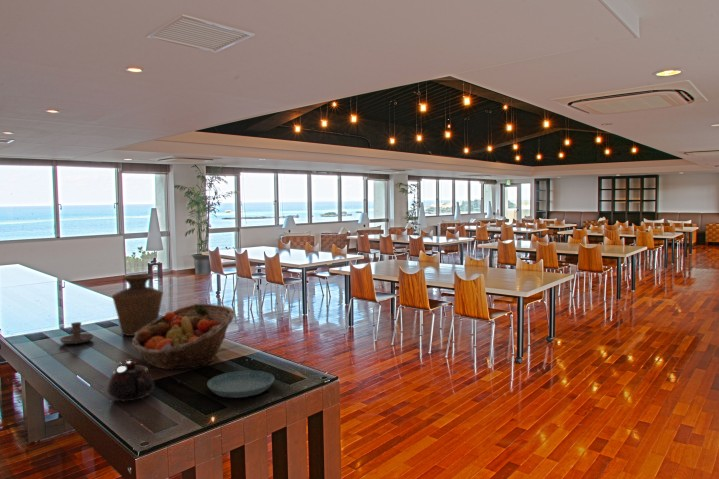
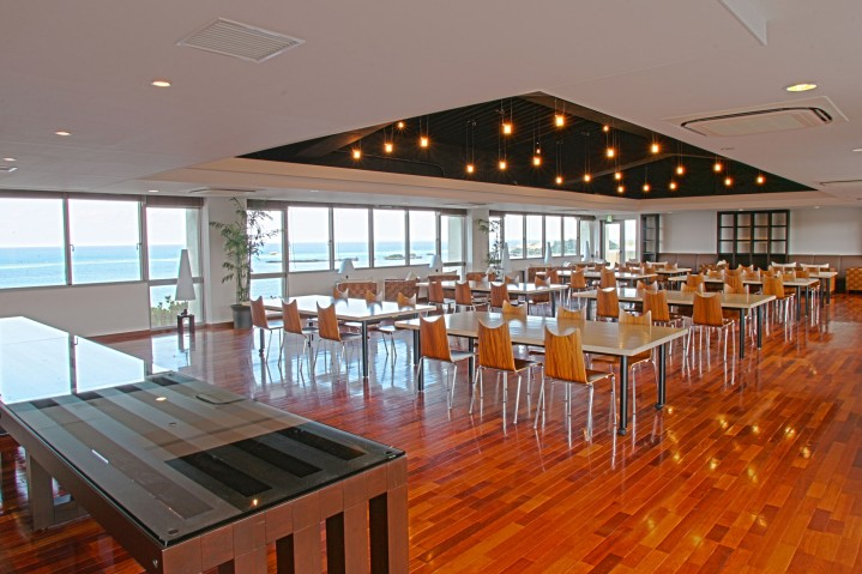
- teapot (129, 378)
- fruit basket (184, 334)
- saucer (241, 384)
- candle holder (77, 333)
- vase (138, 304)
